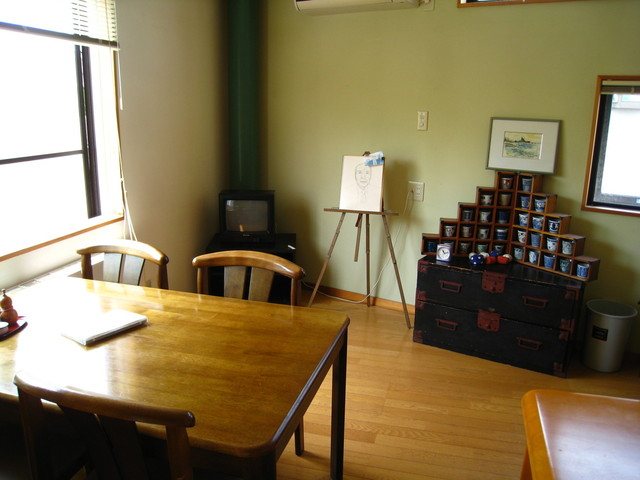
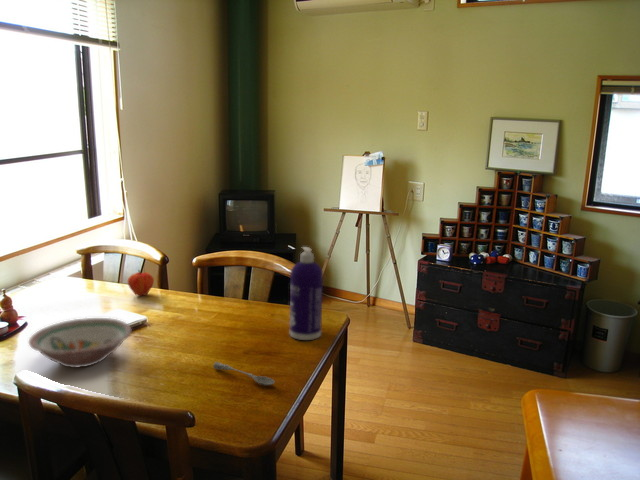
+ soupspoon (244, 373)
+ fruit (140, 282)
+ bowl (82, 345)
+ spray bottle (306, 291)
